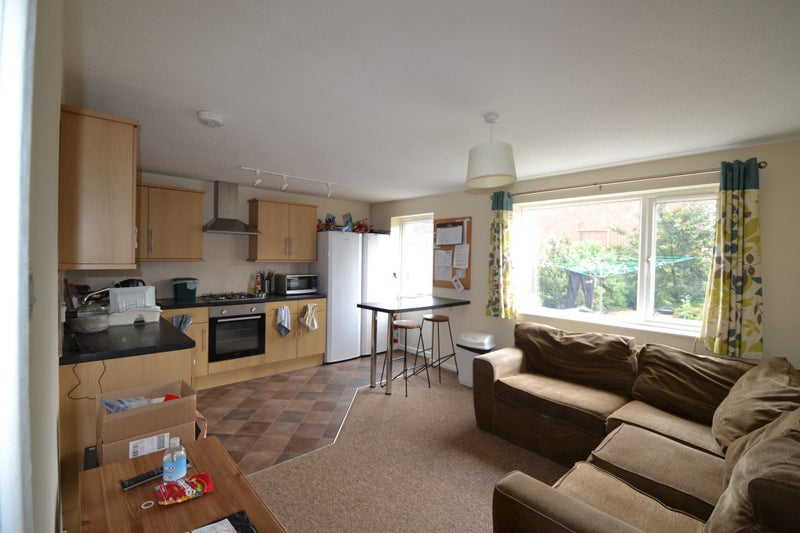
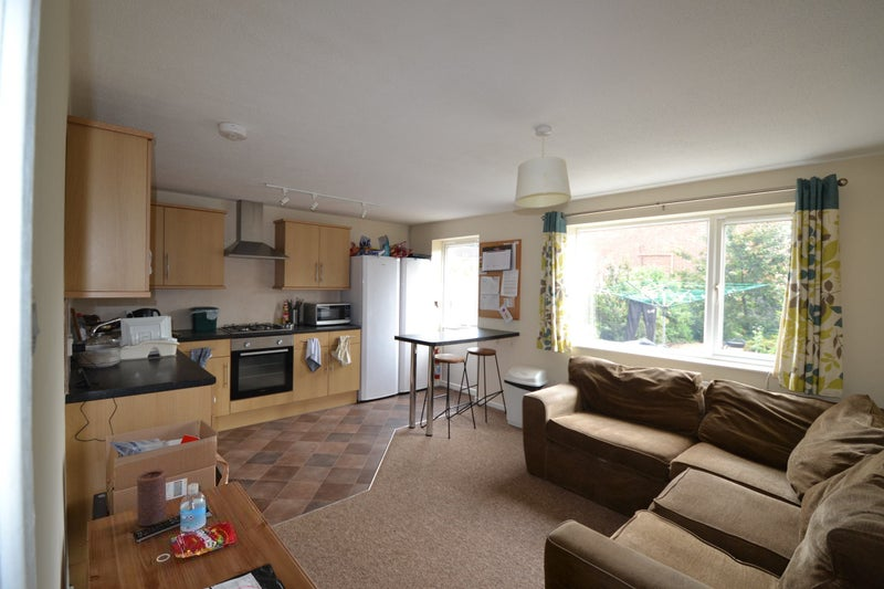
+ candle (151, 496)
